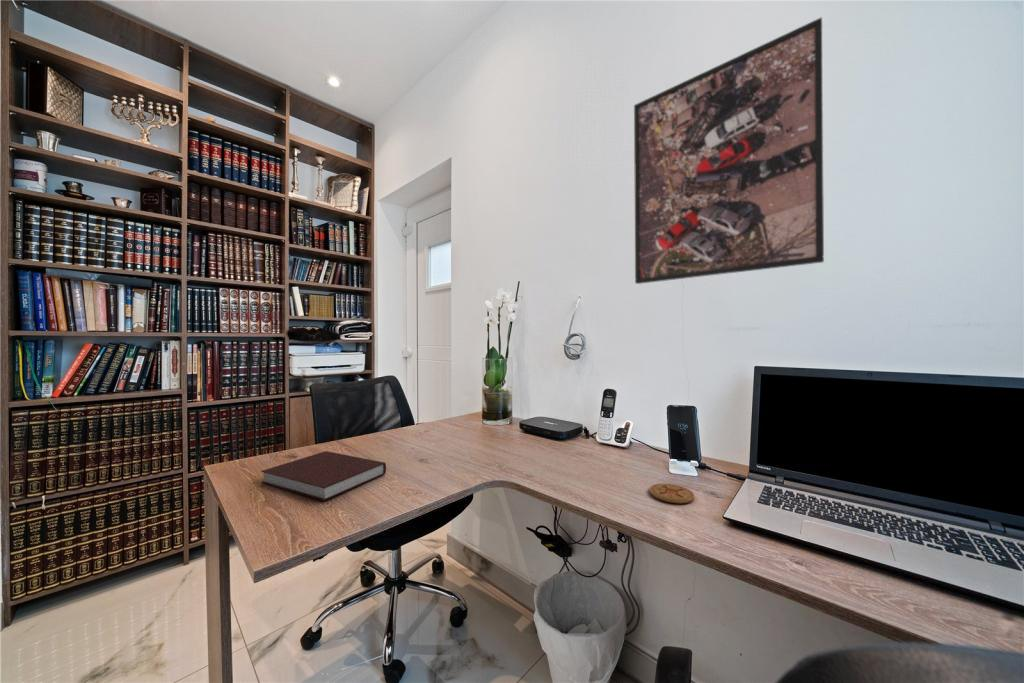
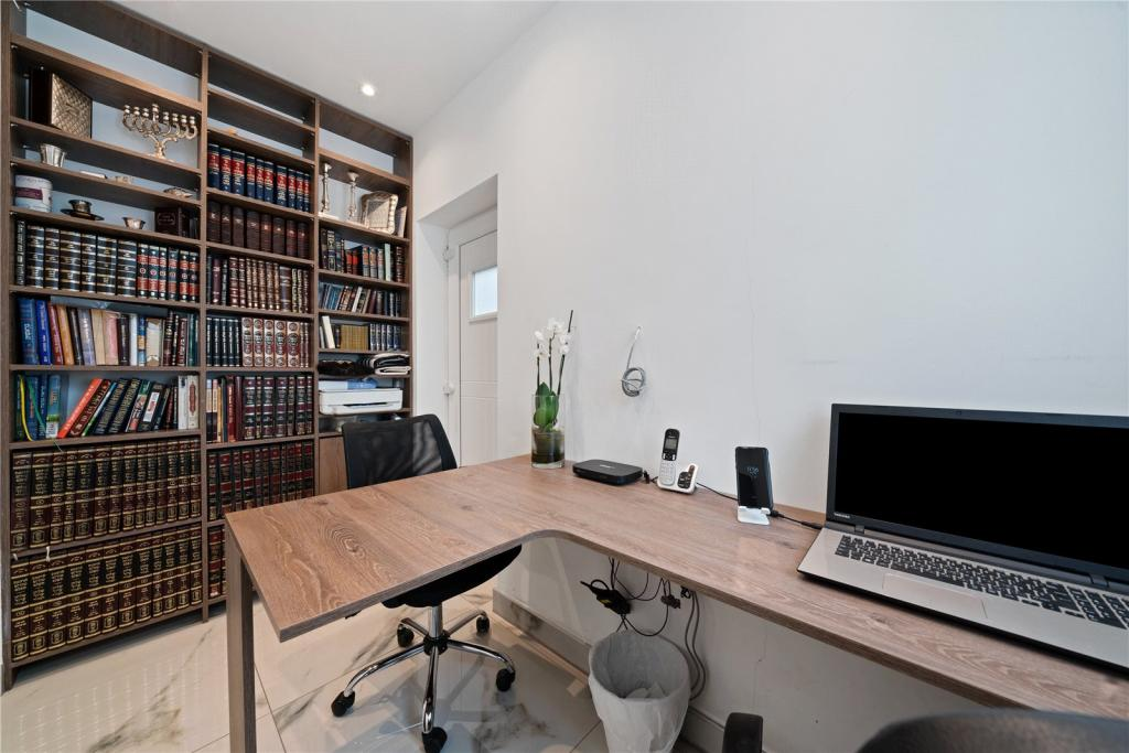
- coaster (671, 492)
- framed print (714, 172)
- notebook (325, 472)
